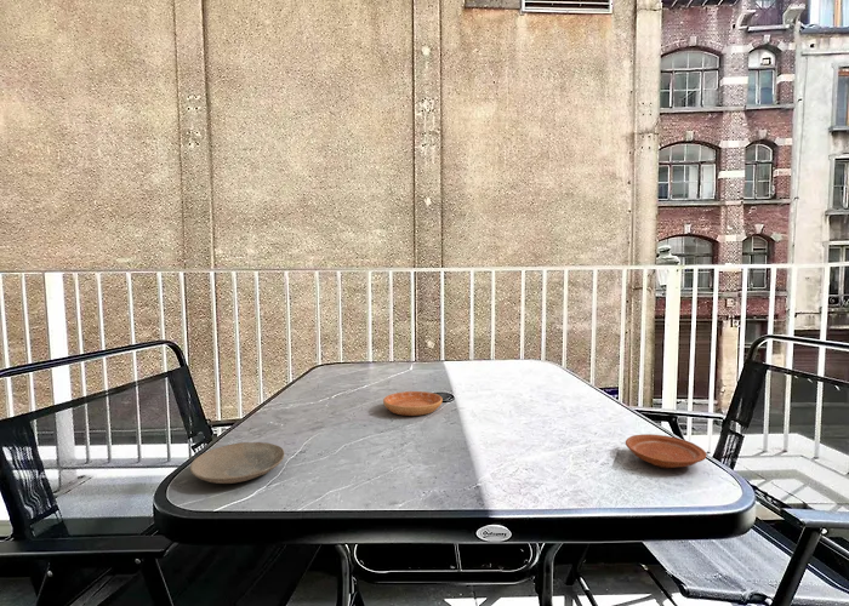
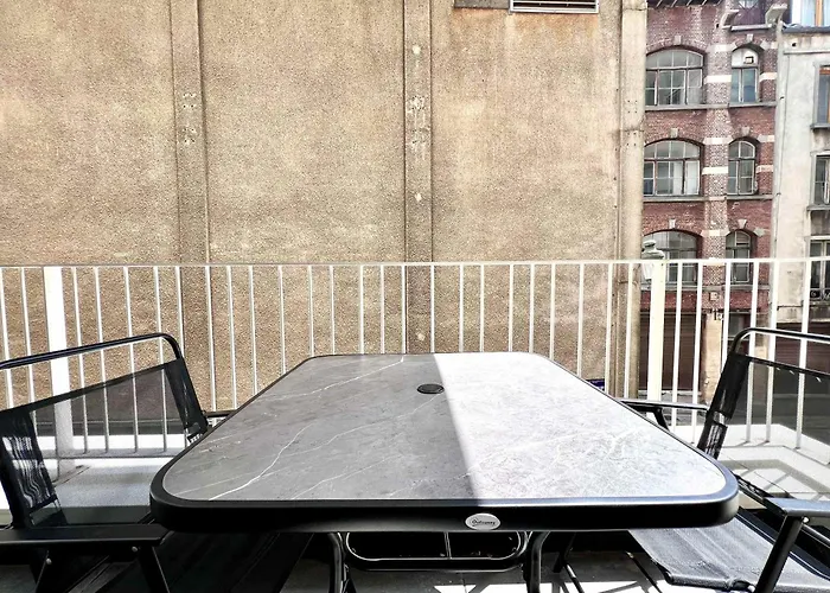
- plate (663, 453)
- plate (239, 464)
- saucer (412, 404)
